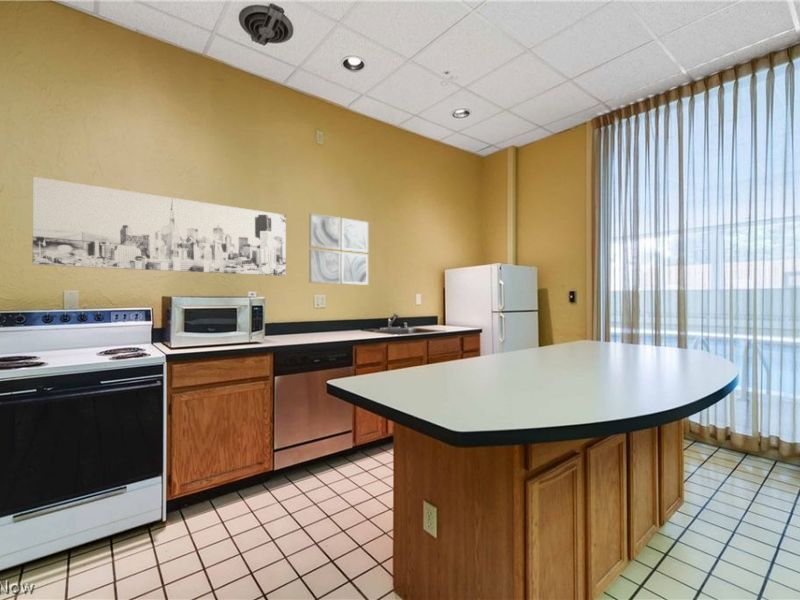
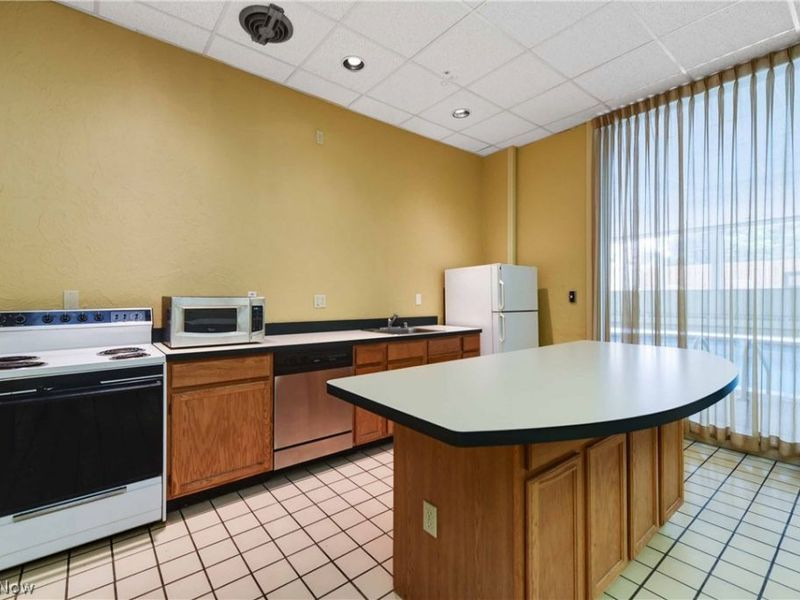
- wall art (181, 235)
- wall art (340, 249)
